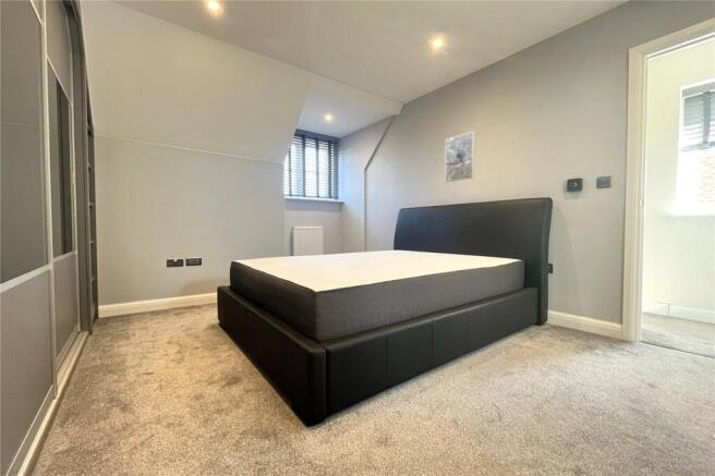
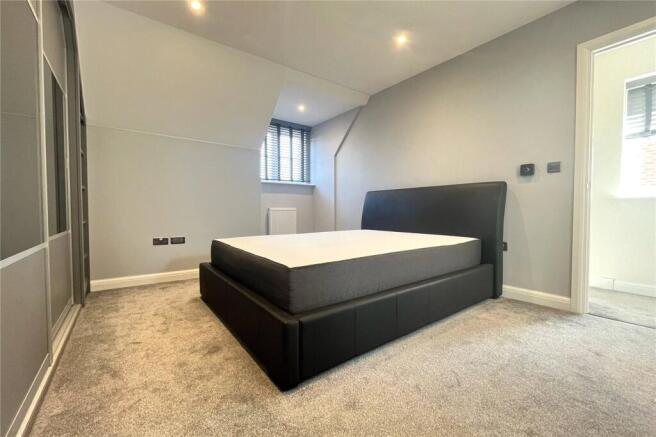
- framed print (459, 158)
